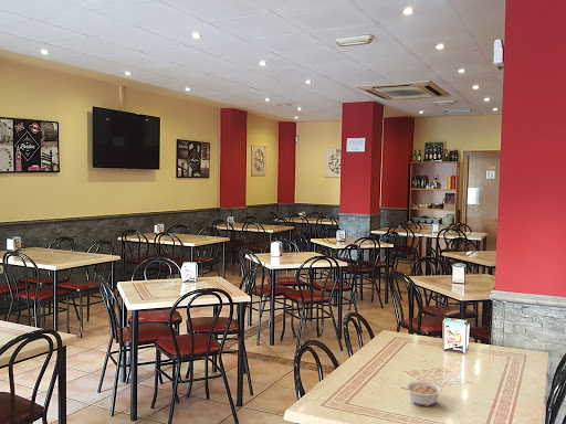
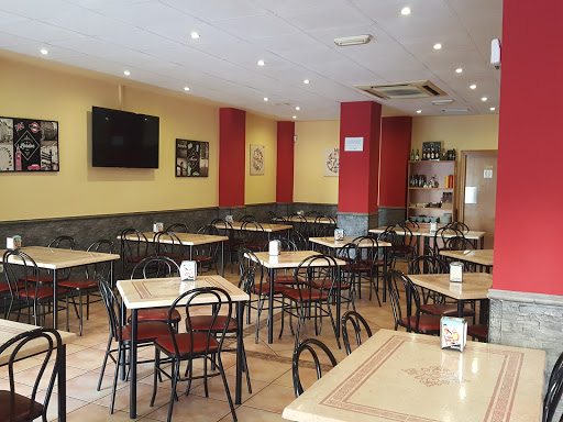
- legume (422, 393)
